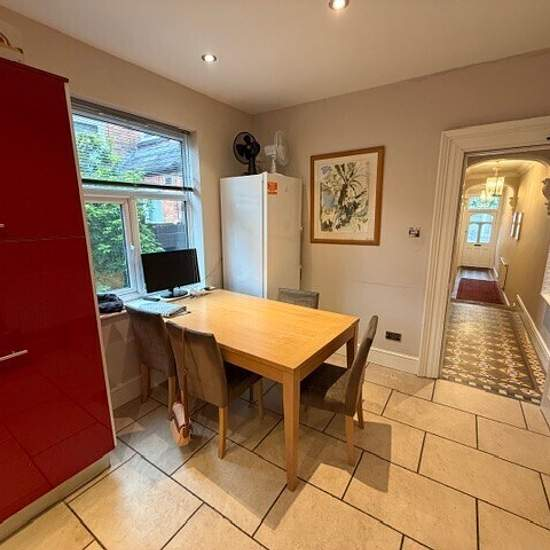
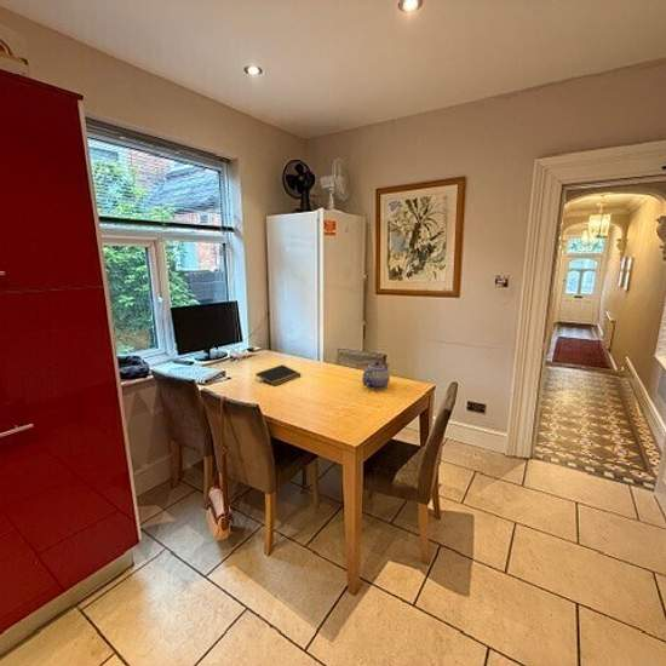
+ notepad (279, 374)
+ teapot (375, 374)
